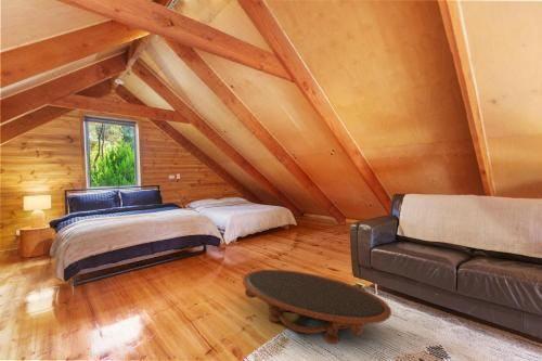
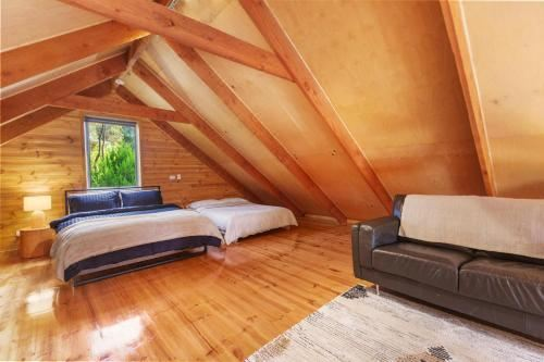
- coffee table (307, 305)
